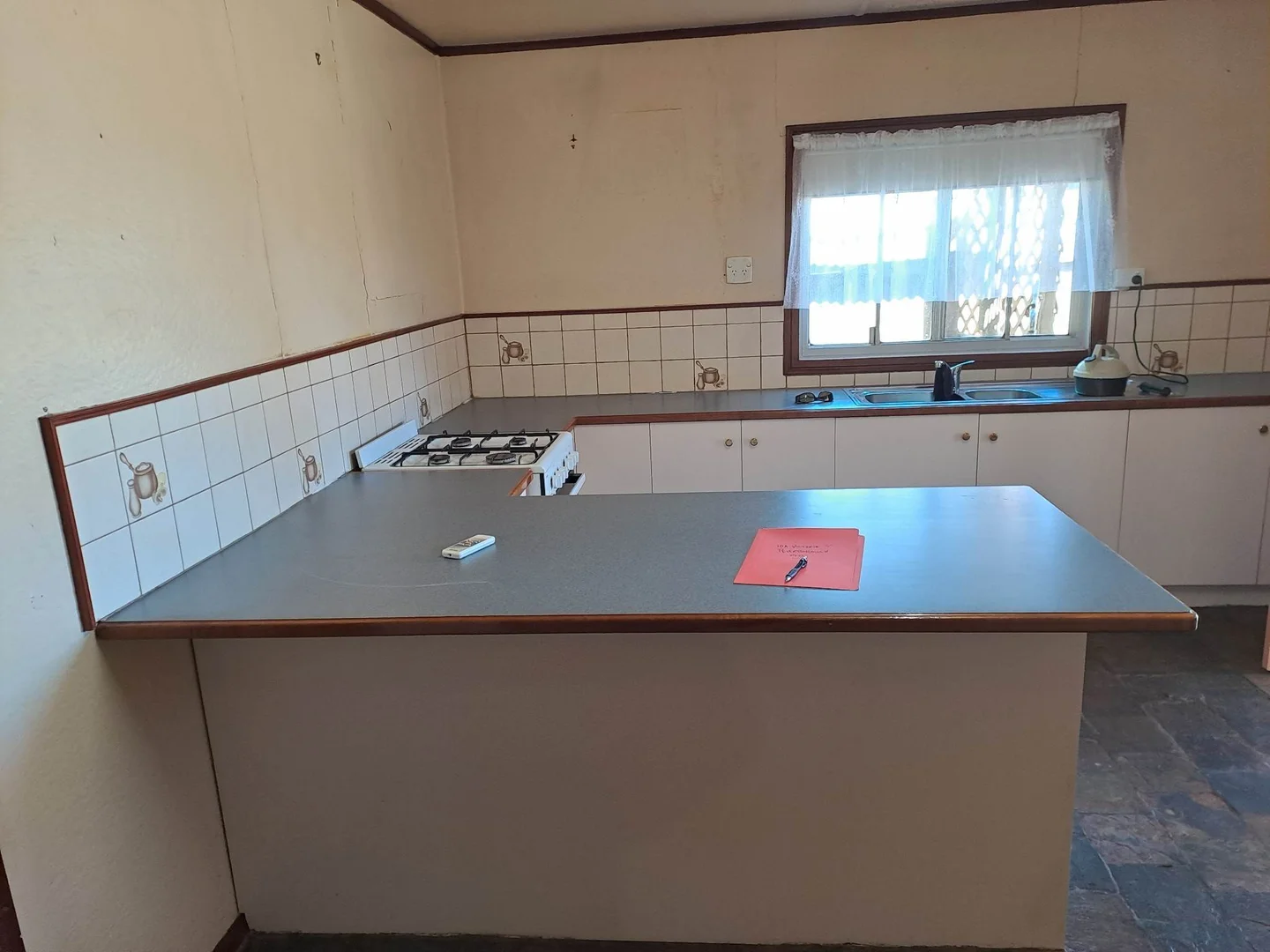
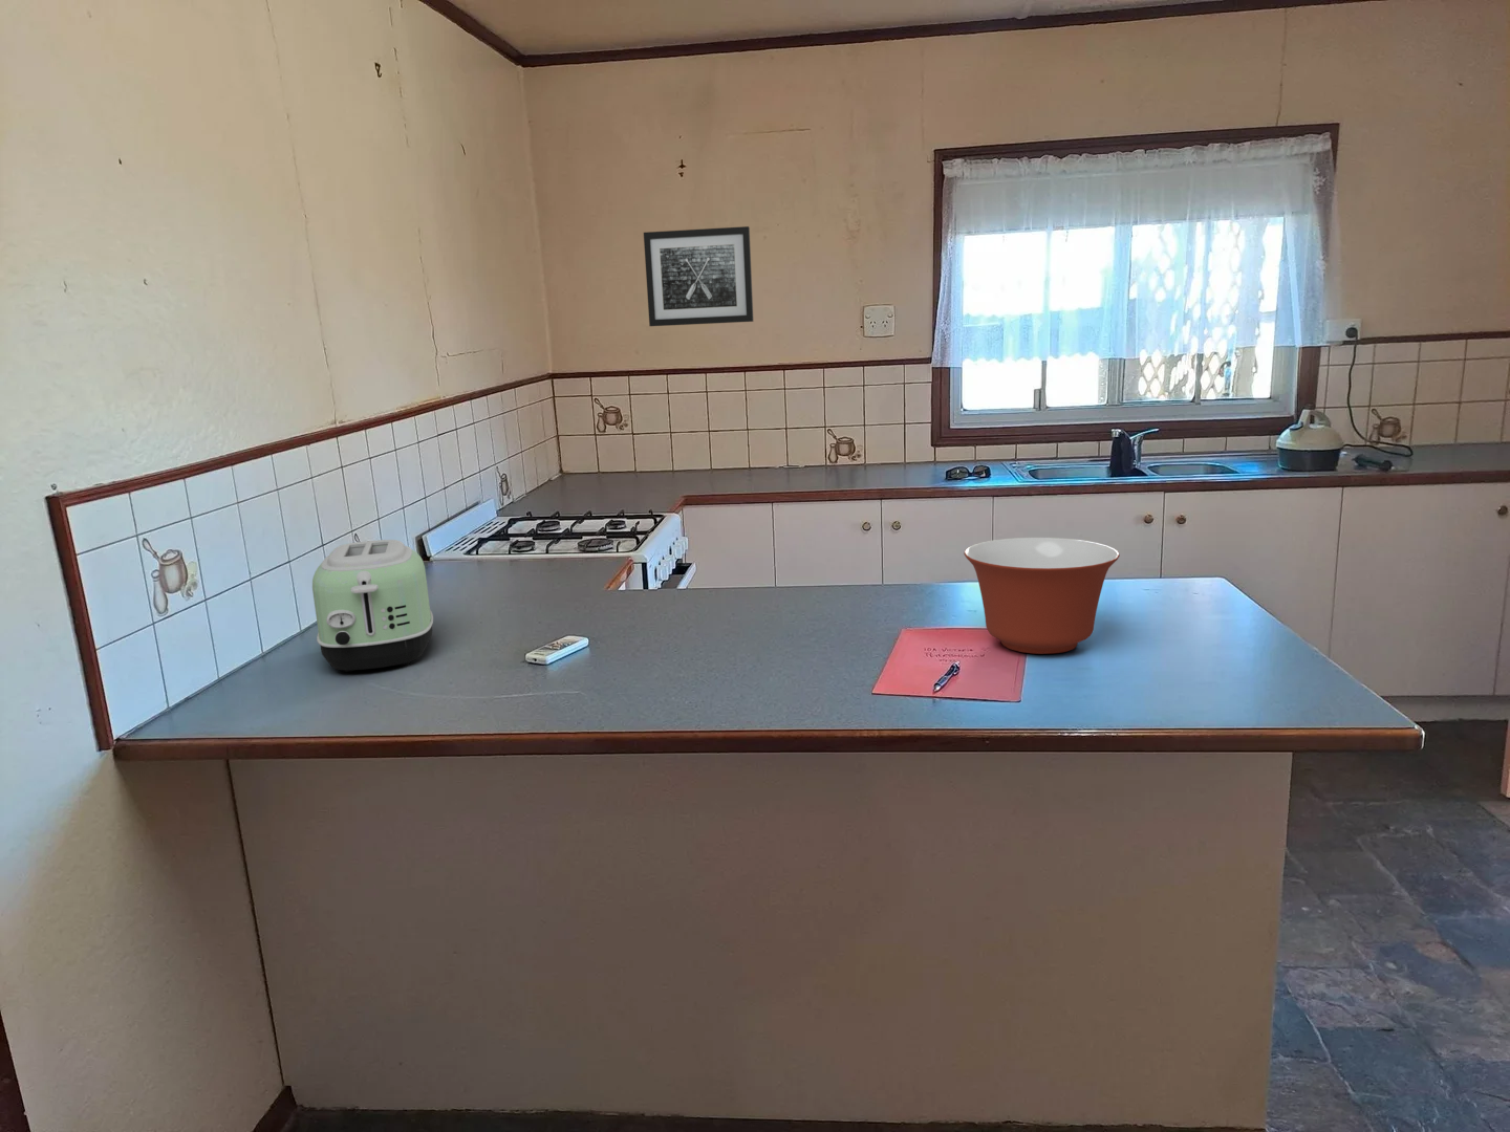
+ toaster (372, 603)
+ mixing bowl (1039, 597)
+ wall art (698, 277)
